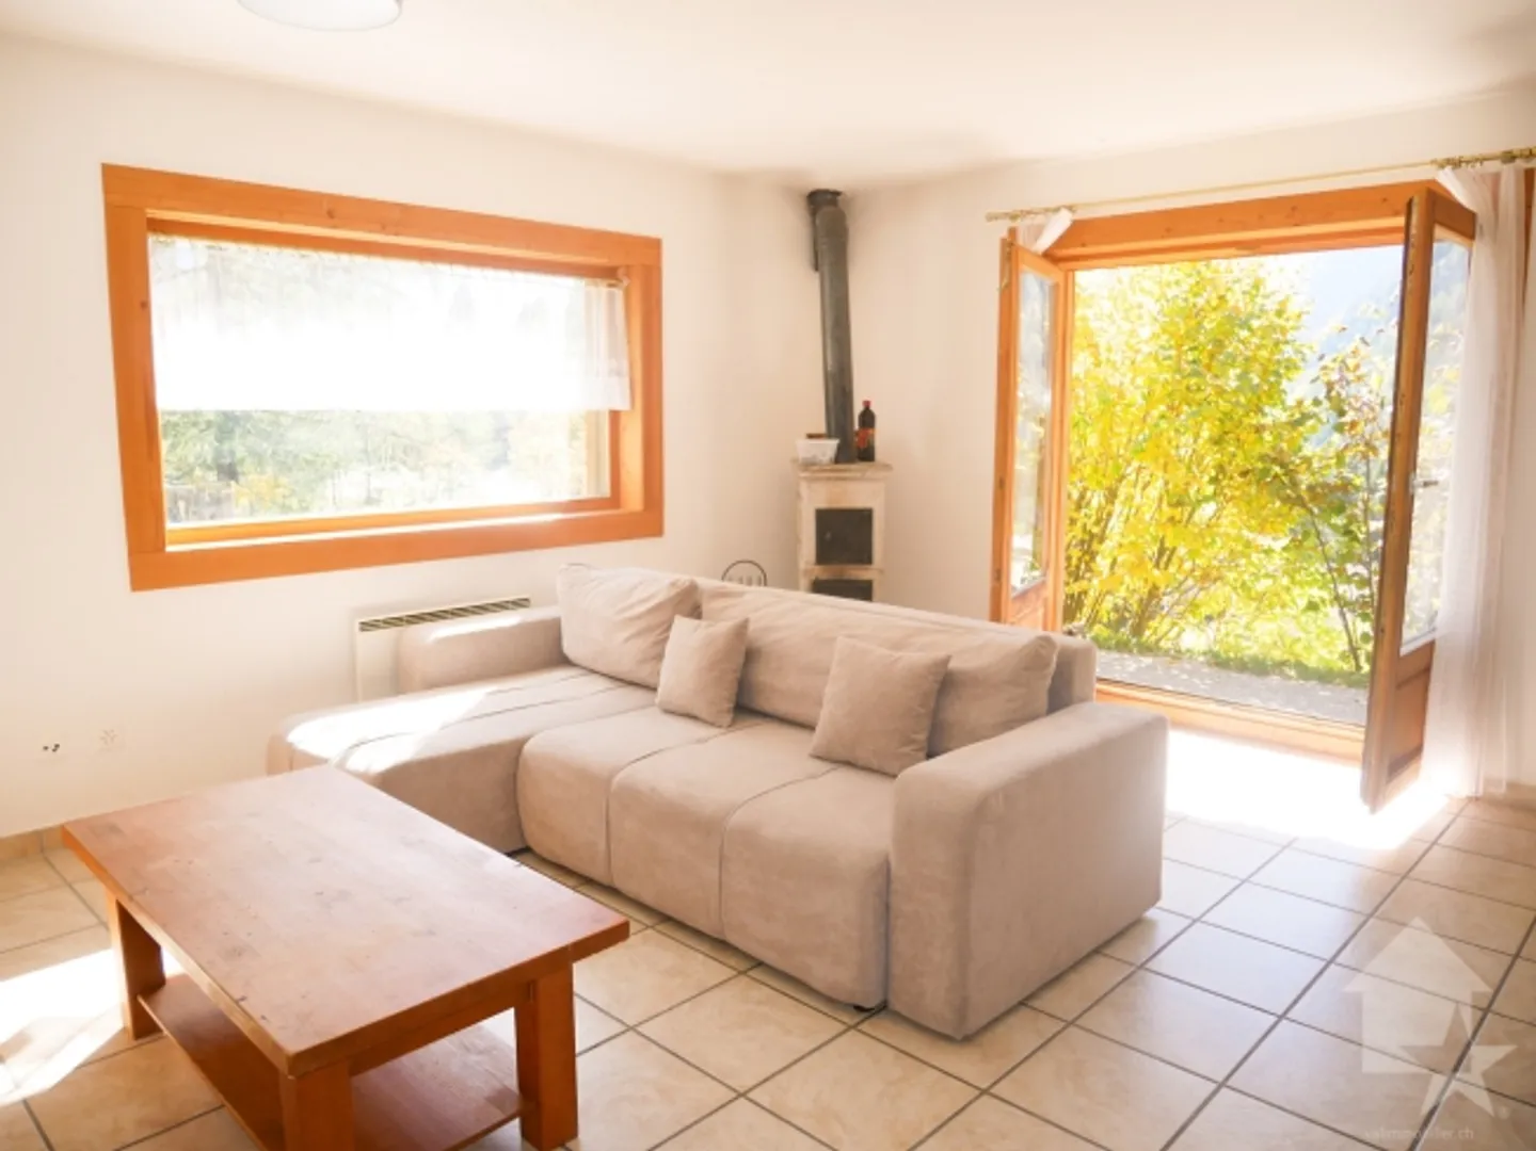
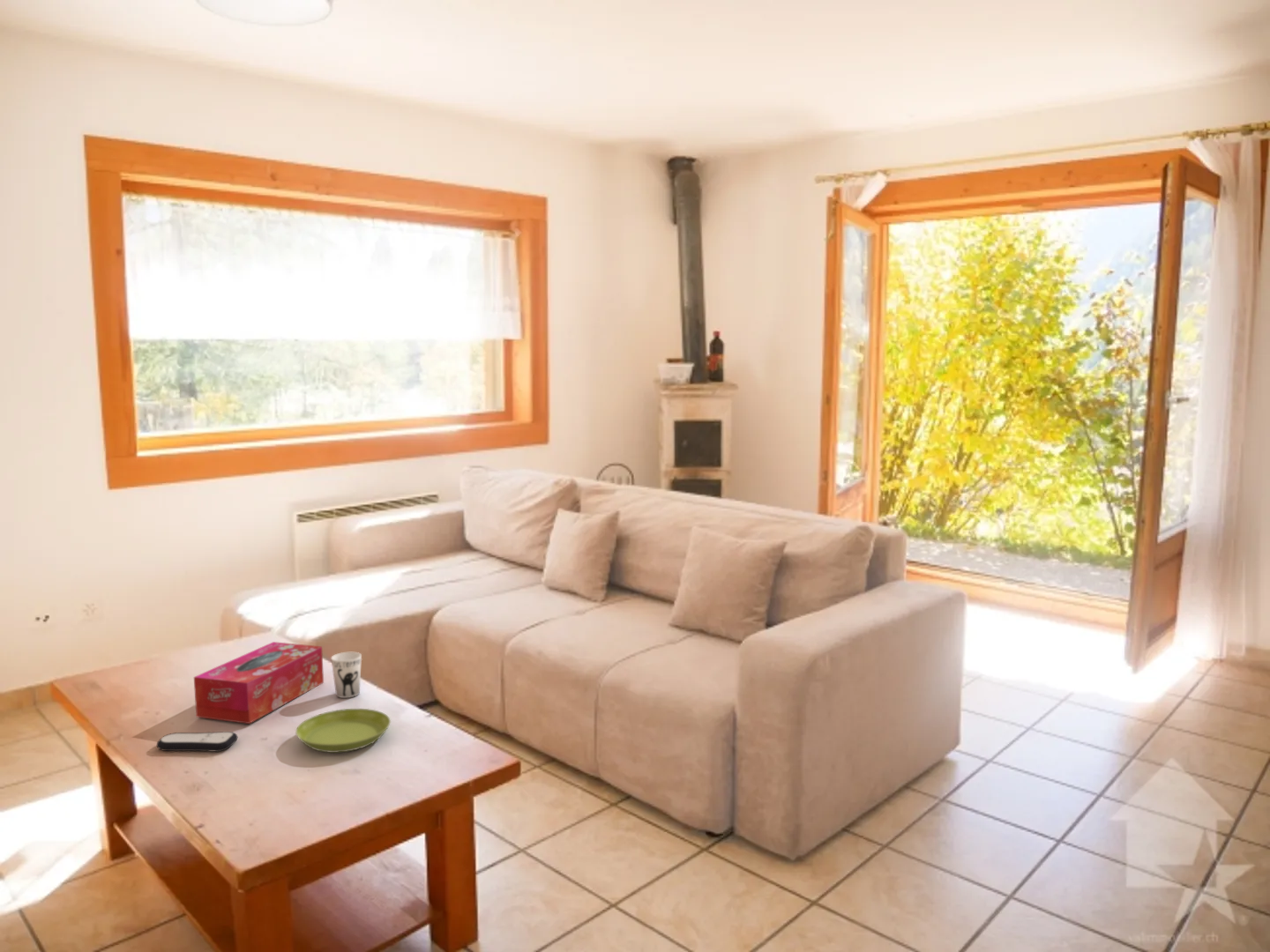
+ remote control (197, 740)
+ tissue box (262, 680)
+ cup (347, 674)
+ saucer (344, 732)
